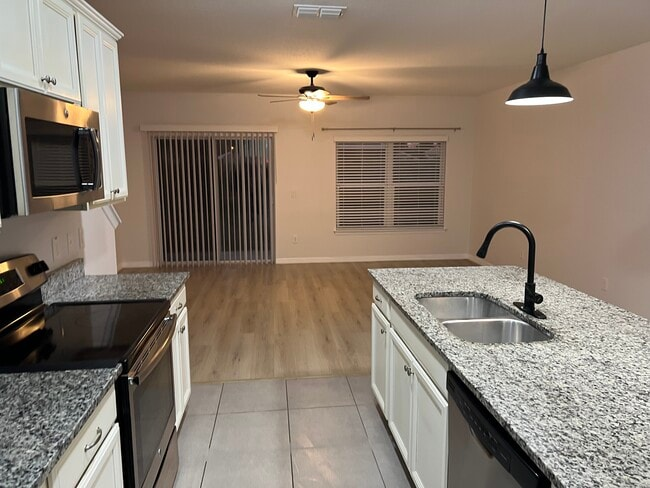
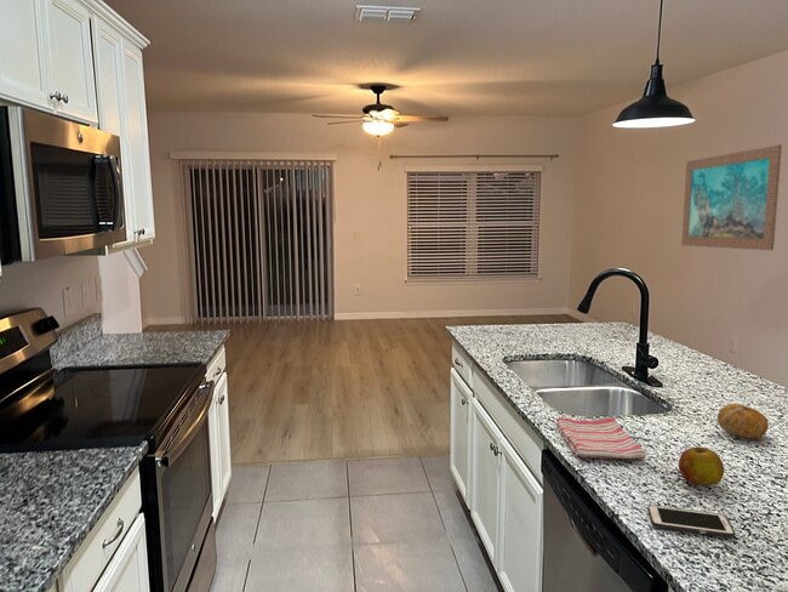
+ fruit (742, 420)
+ wall art (725, 200)
+ dish towel (596, 436)
+ fruit (701, 466)
+ cell phone (689, 520)
